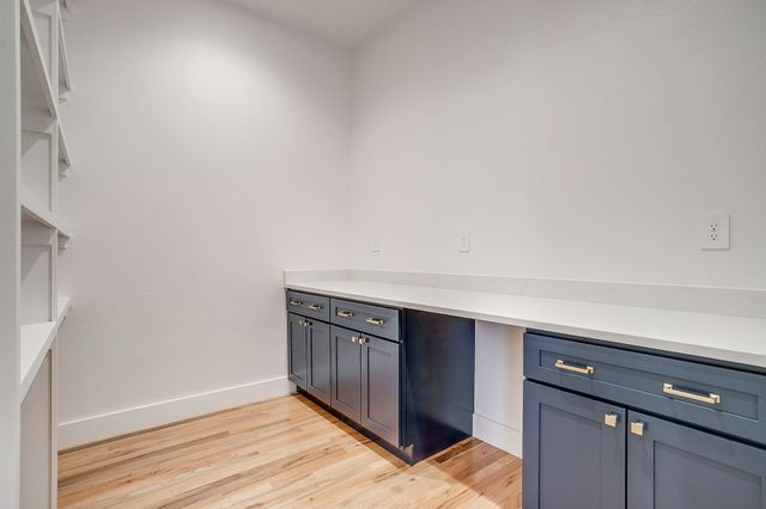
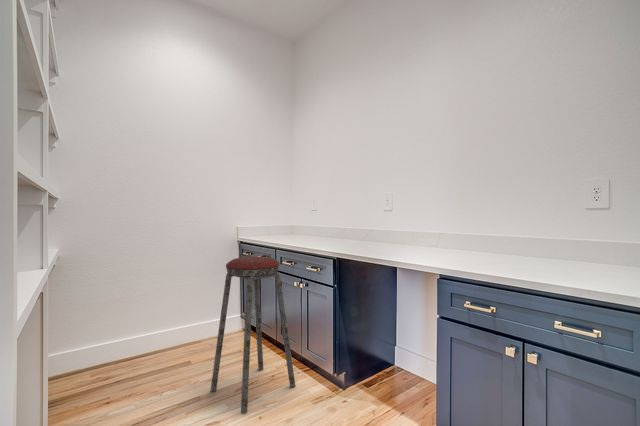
+ music stool (250, 323)
